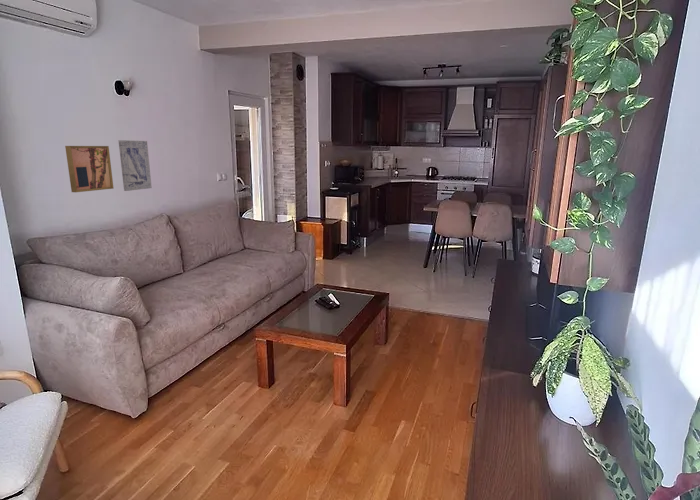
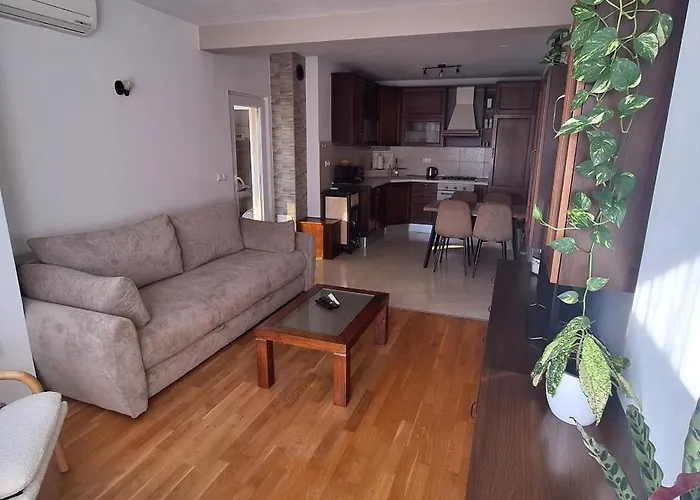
- wall art (135, 165)
- wall art (90, 168)
